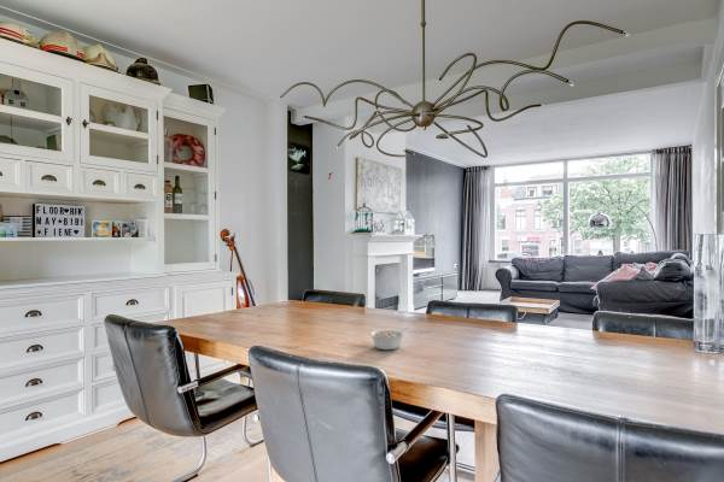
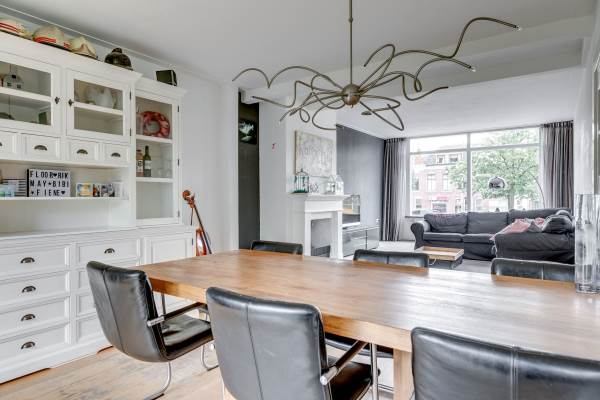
- legume (387, 337)
